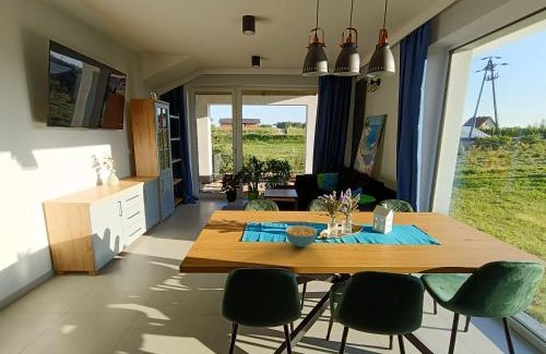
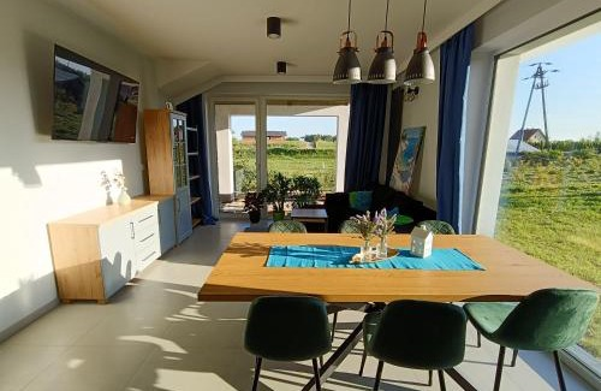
- cereal bowl (300, 237)
